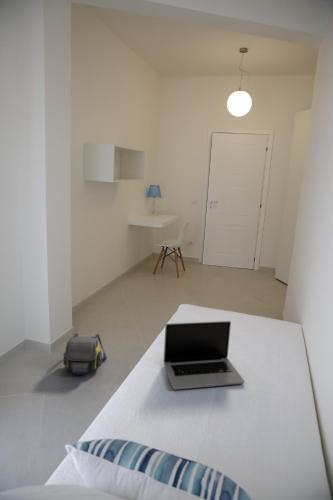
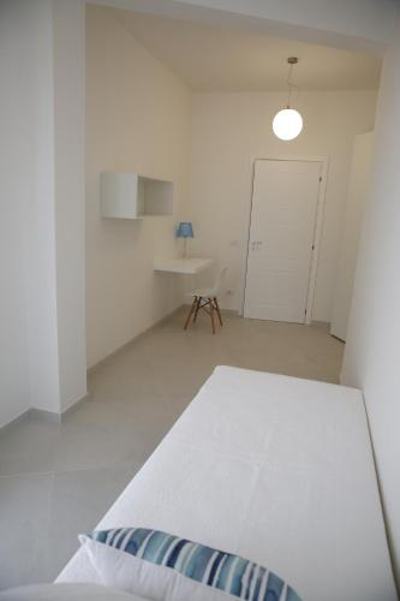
- shoulder bag (83, 351)
- laptop (204, 353)
